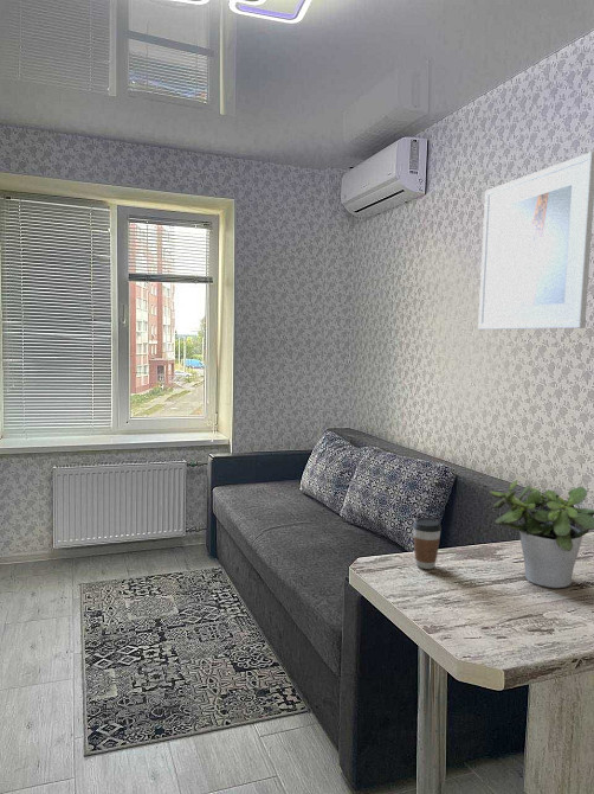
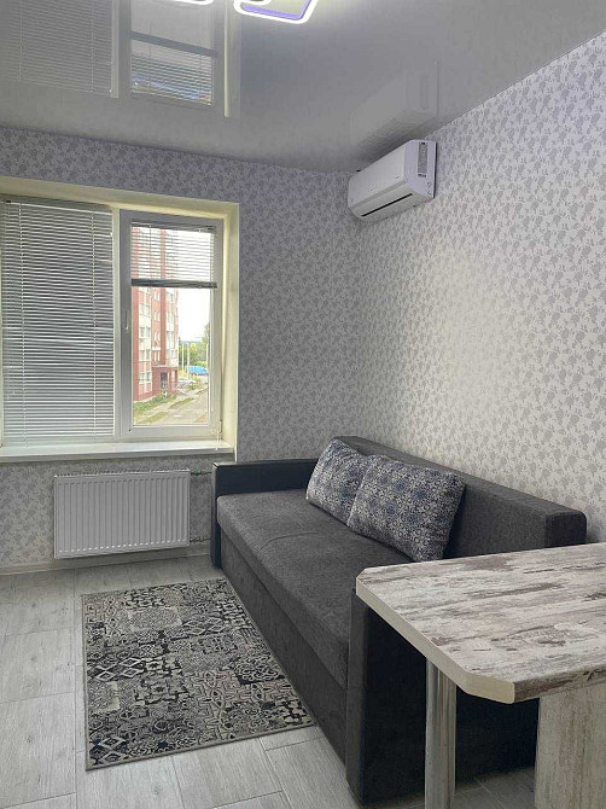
- potted plant (542, 532)
- coffee cup (426, 543)
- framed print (529, 251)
